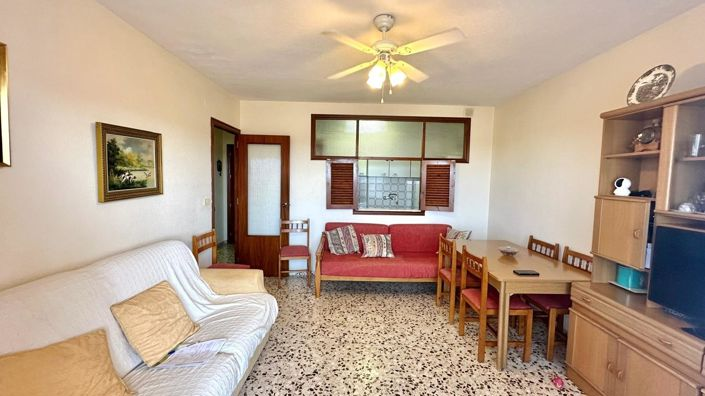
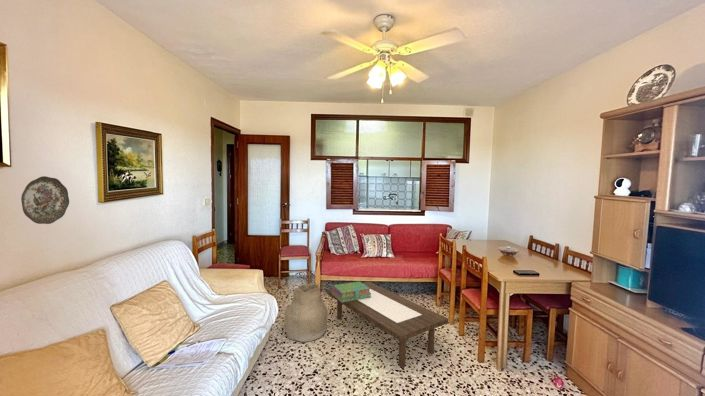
+ coffee table (380, 318)
+ stack of books (351, 290)
+ bag (305, 308)
+ decorative plate (44, 200)
